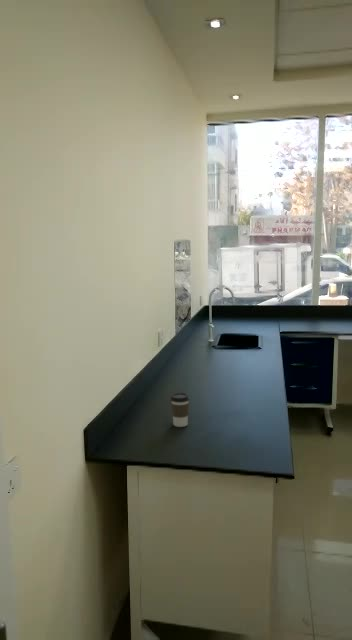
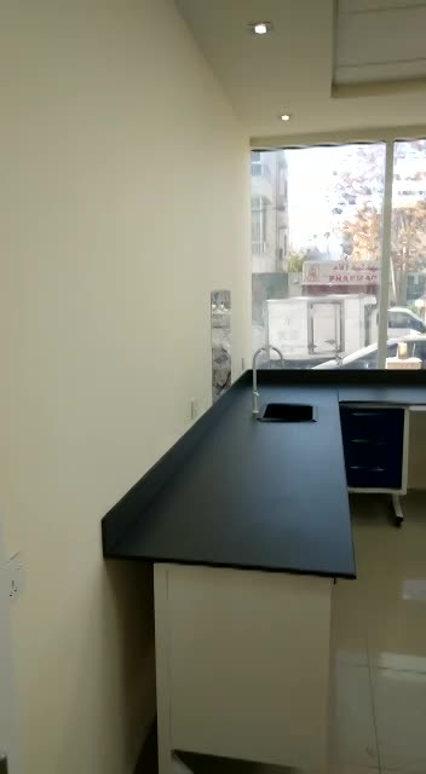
- coffee cup (180, 409)
